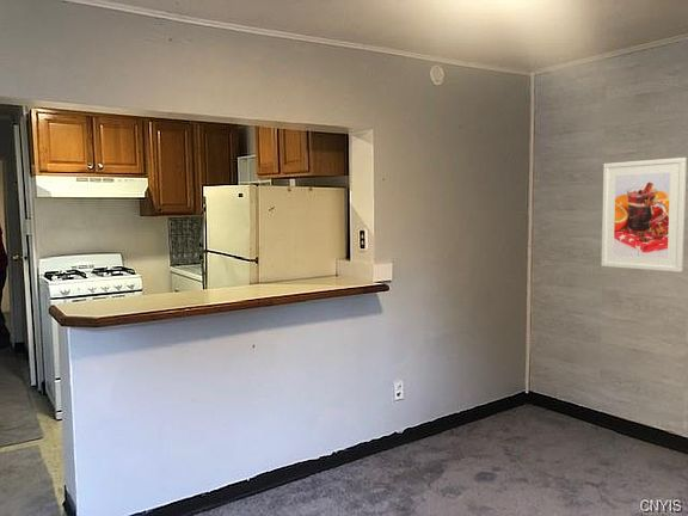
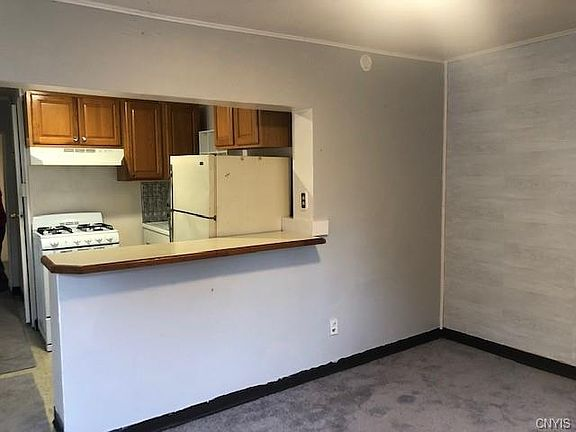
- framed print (640, 215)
